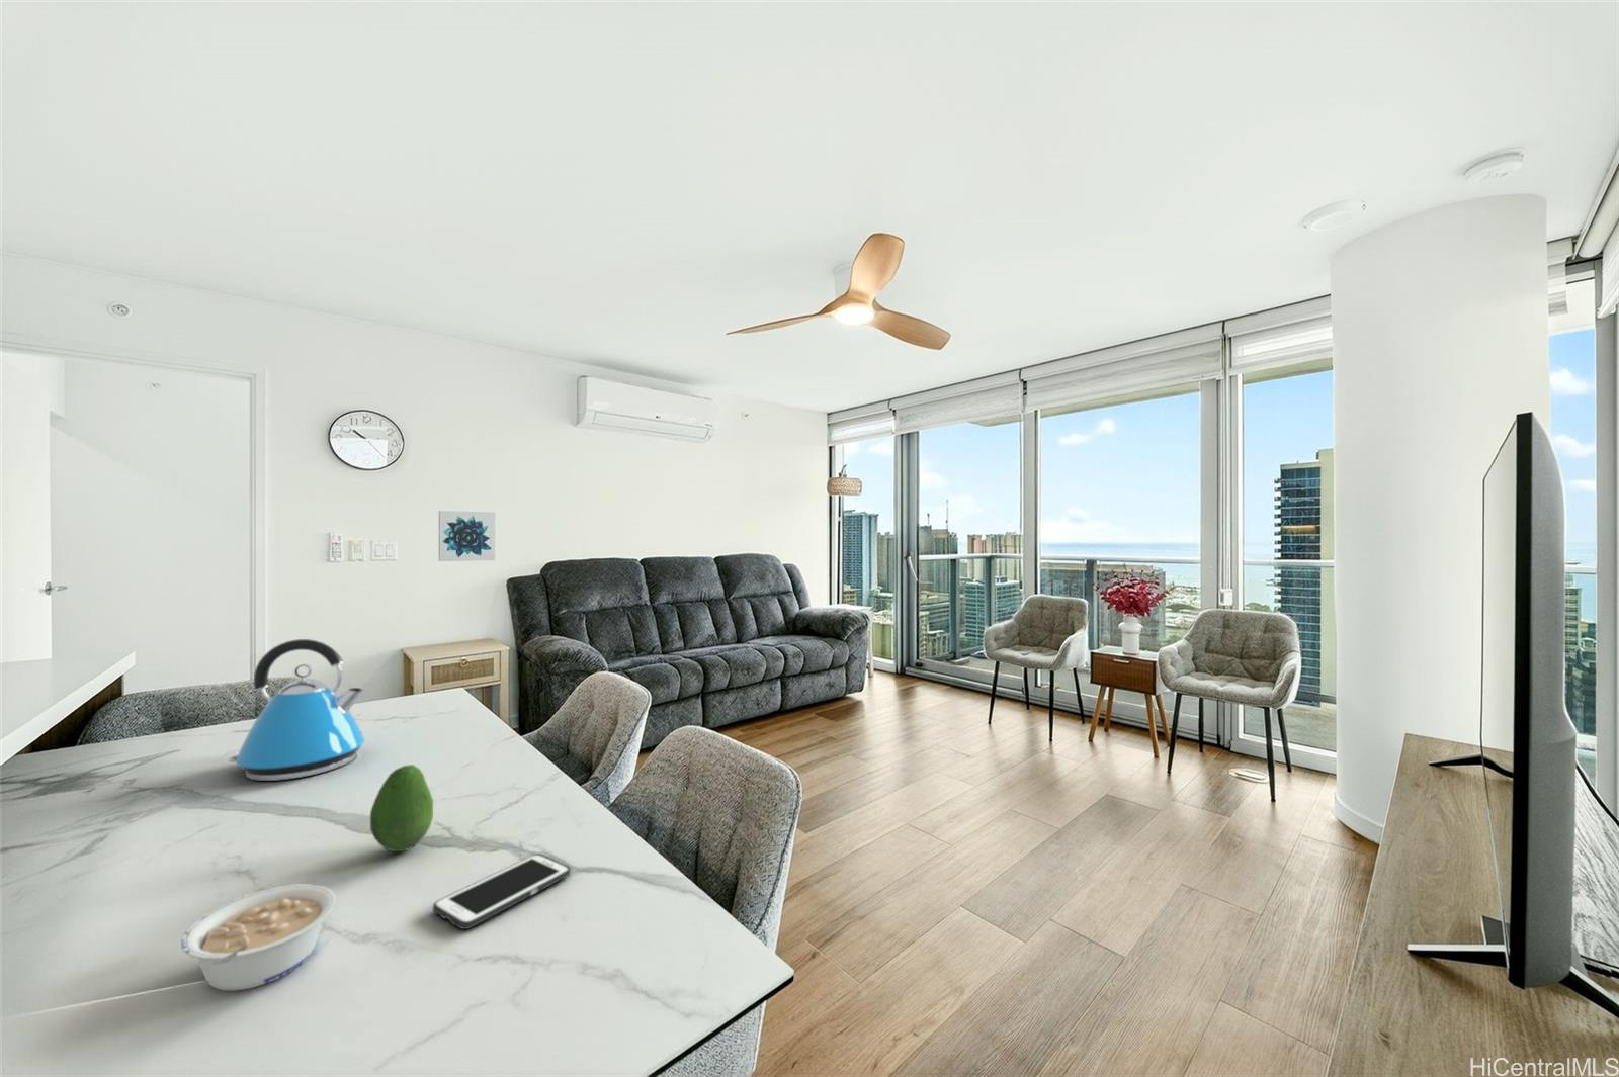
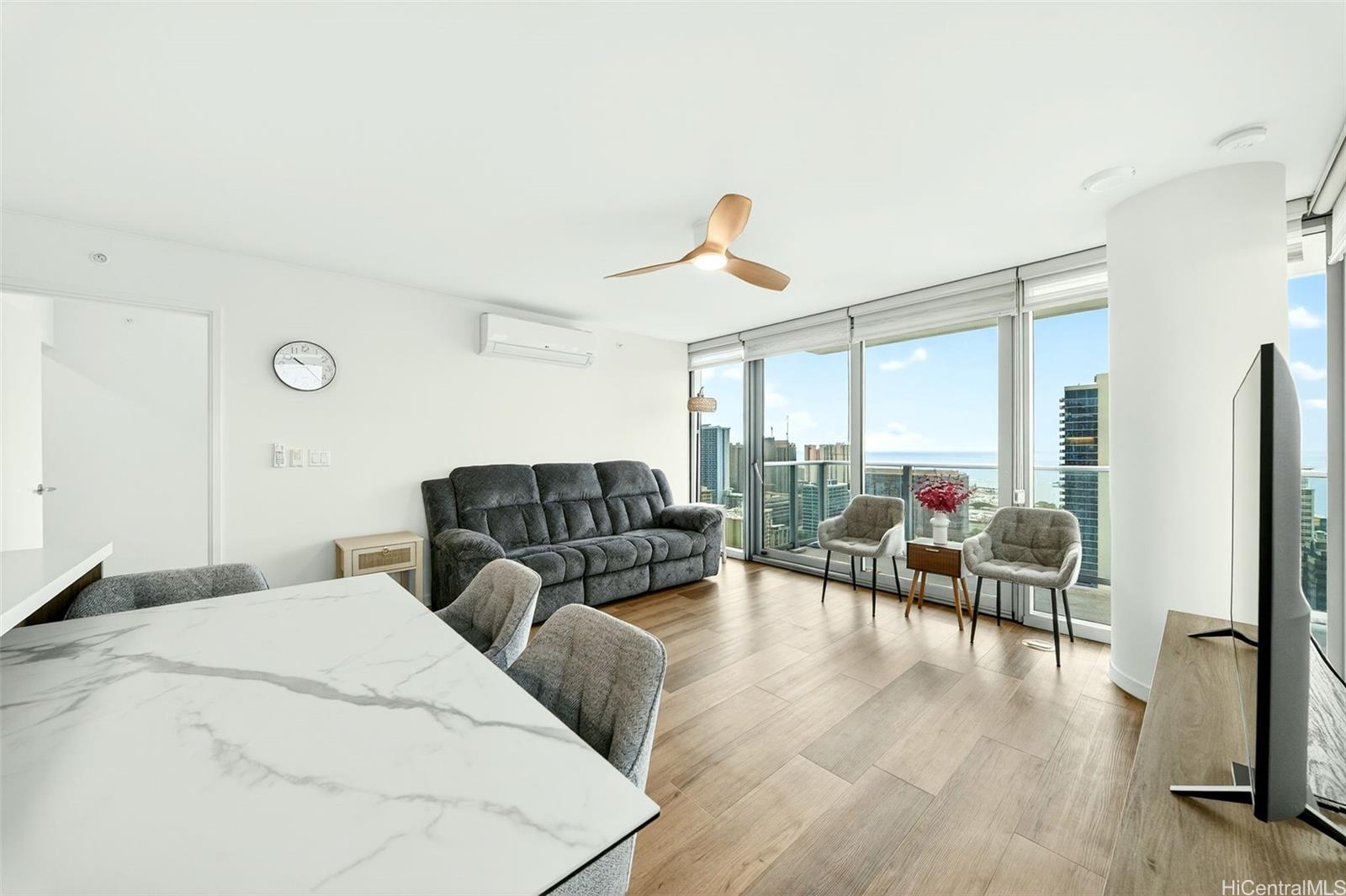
- wall art (467, 536)
- kettle (298, 702)
- legume (265, 936)
- cell phone (505, 888)
- fruit (402, 807)
